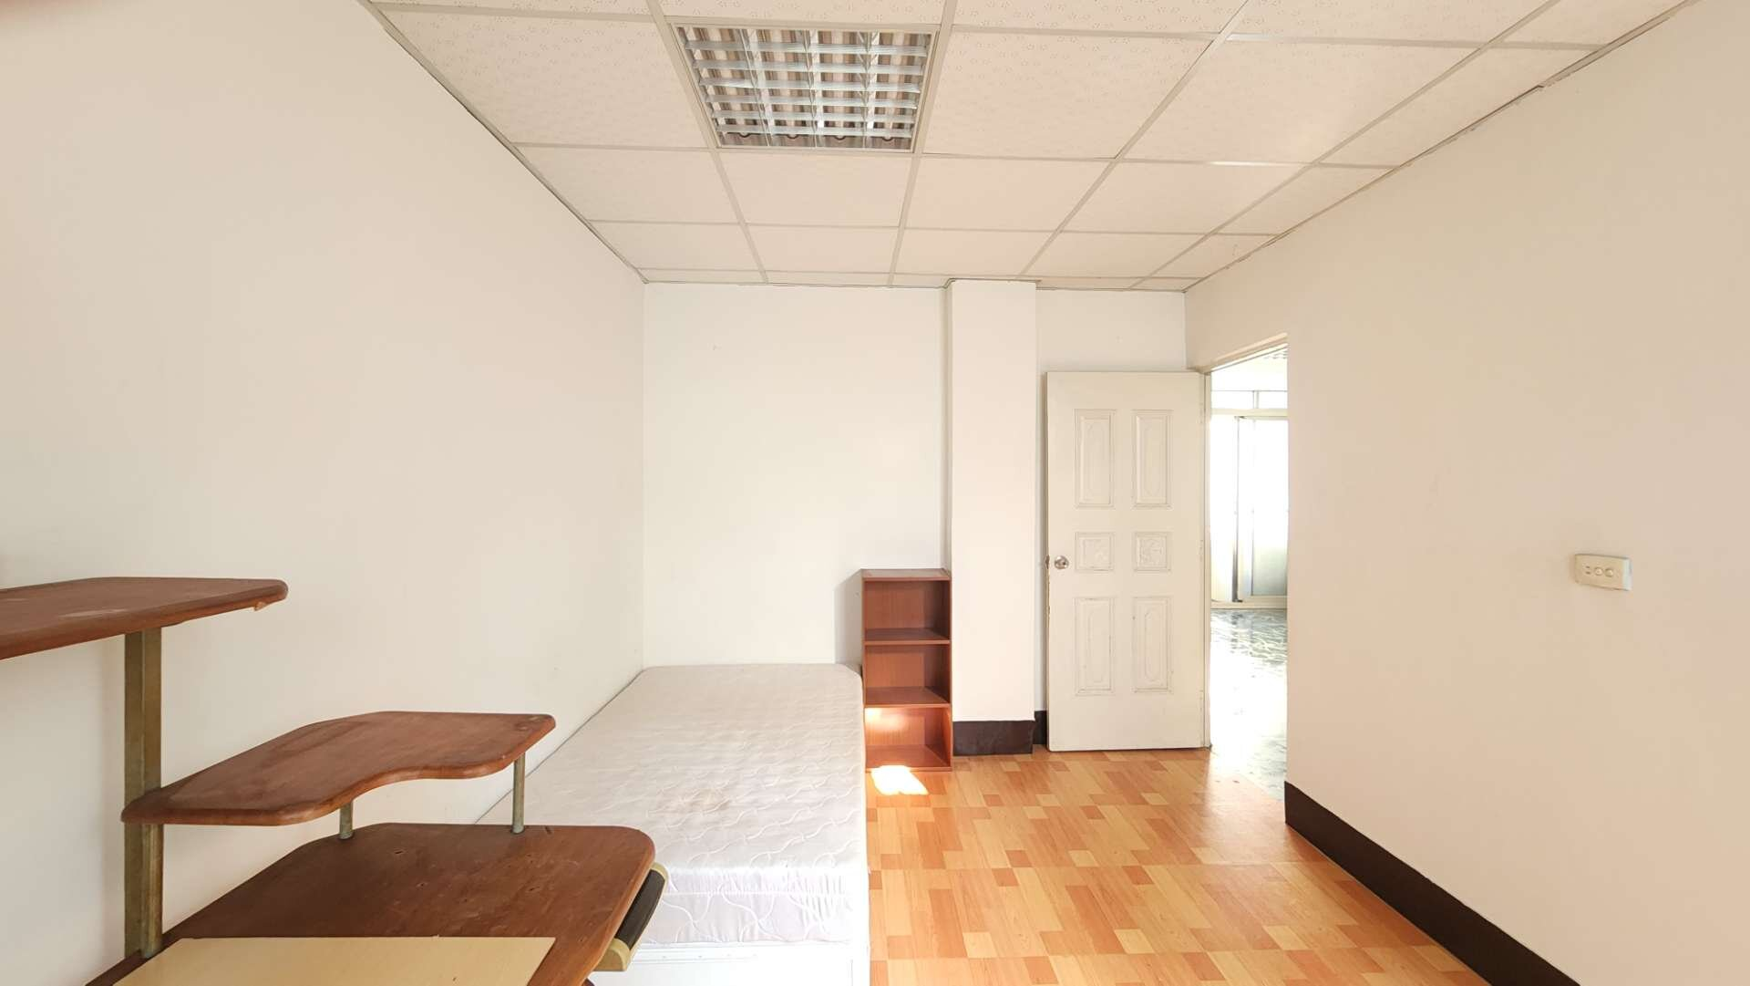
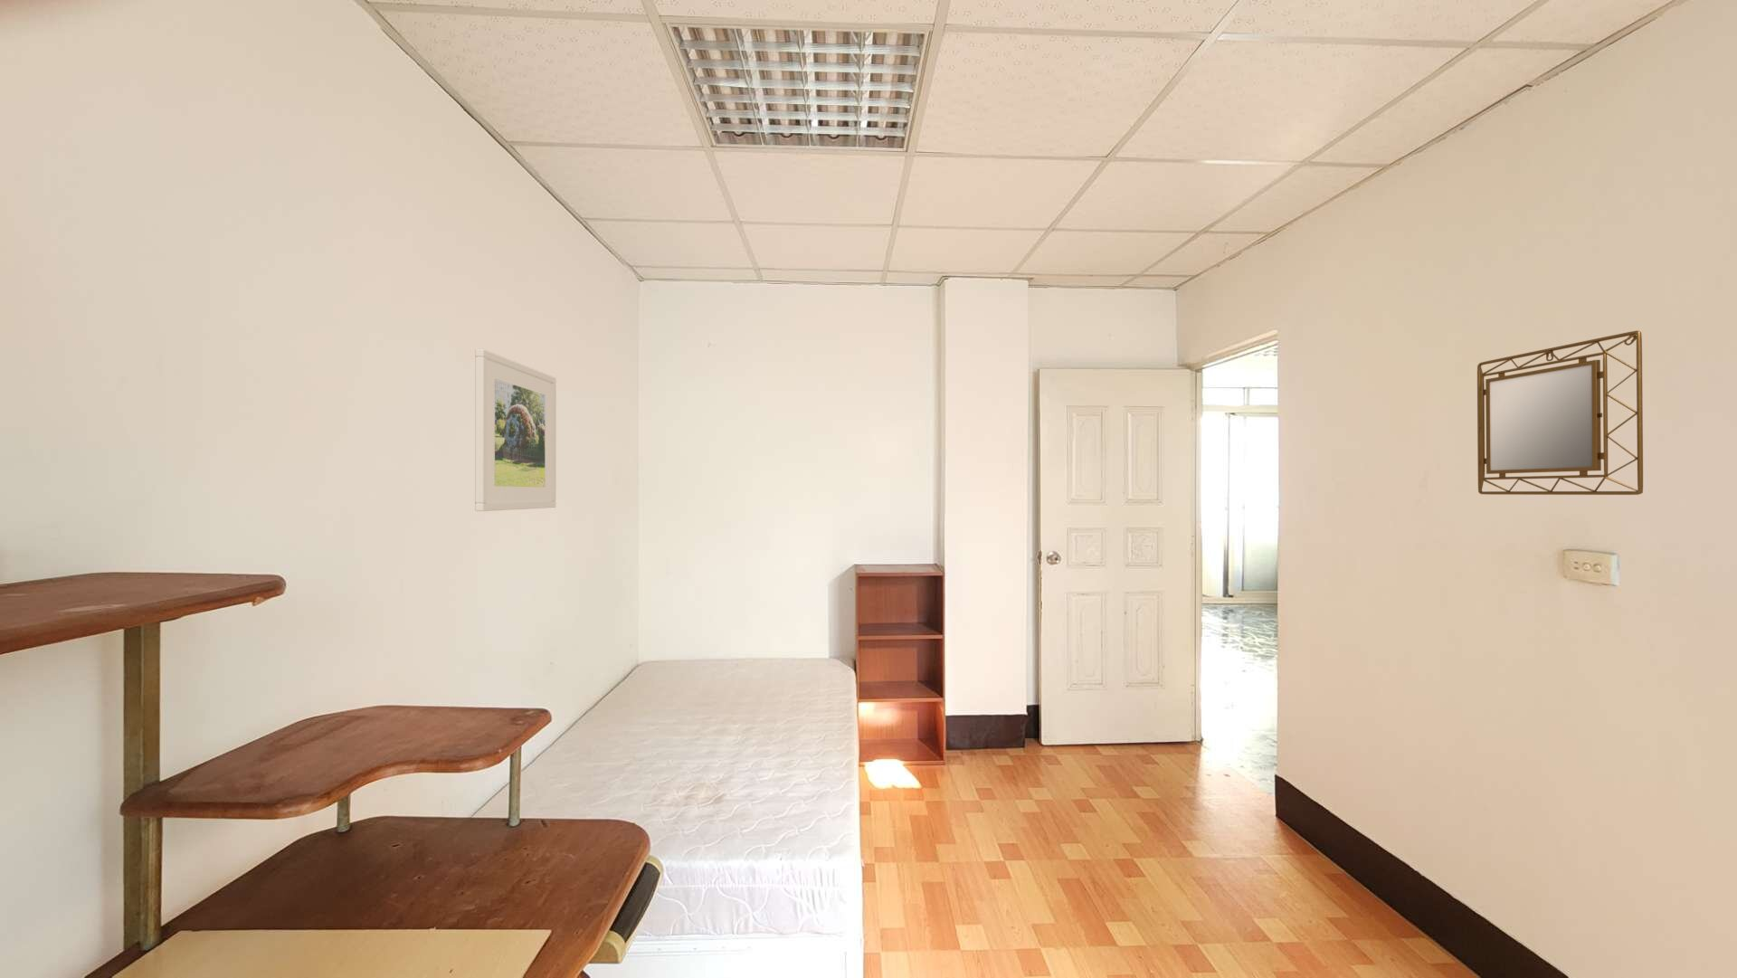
+ home mirror (1544, 421)
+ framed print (519, 437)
